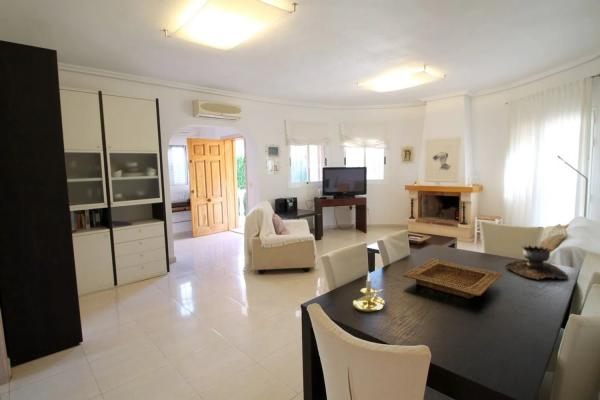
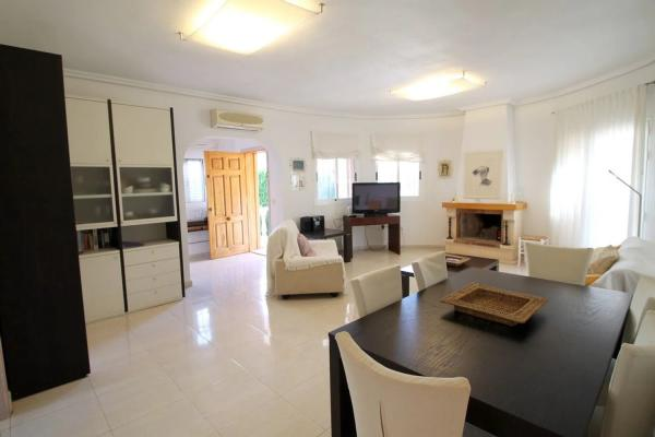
- brazier (536, 259)
- candle holder (370, 288)
